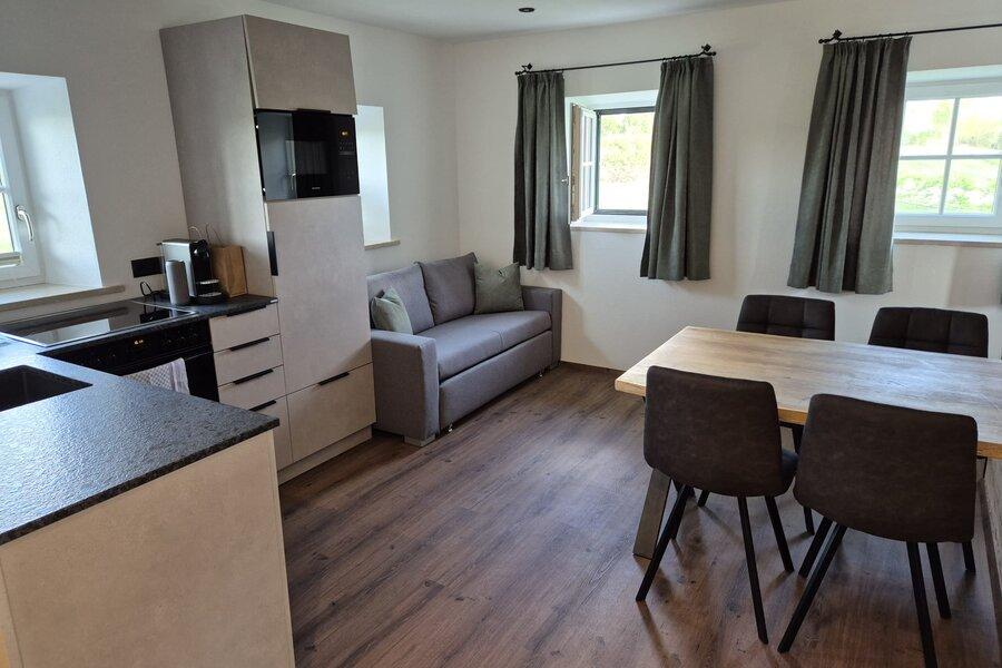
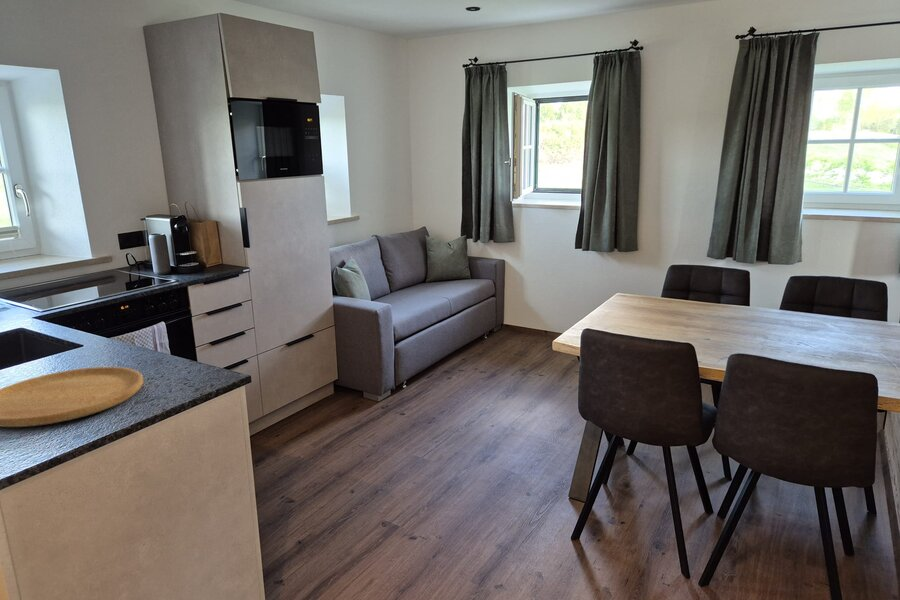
+ cutting board (64, 394)
